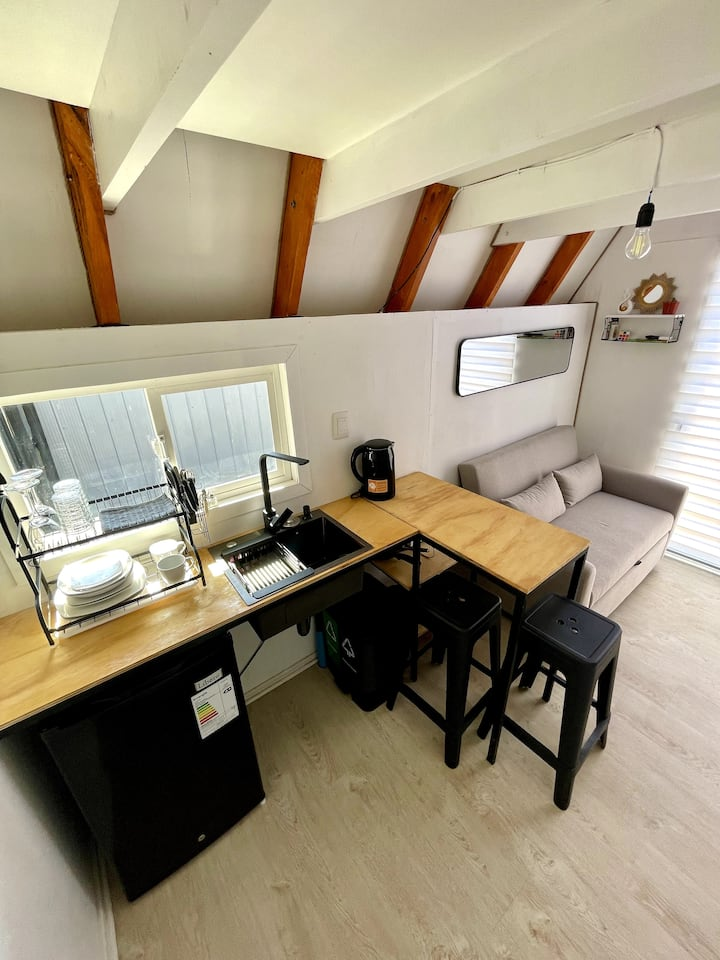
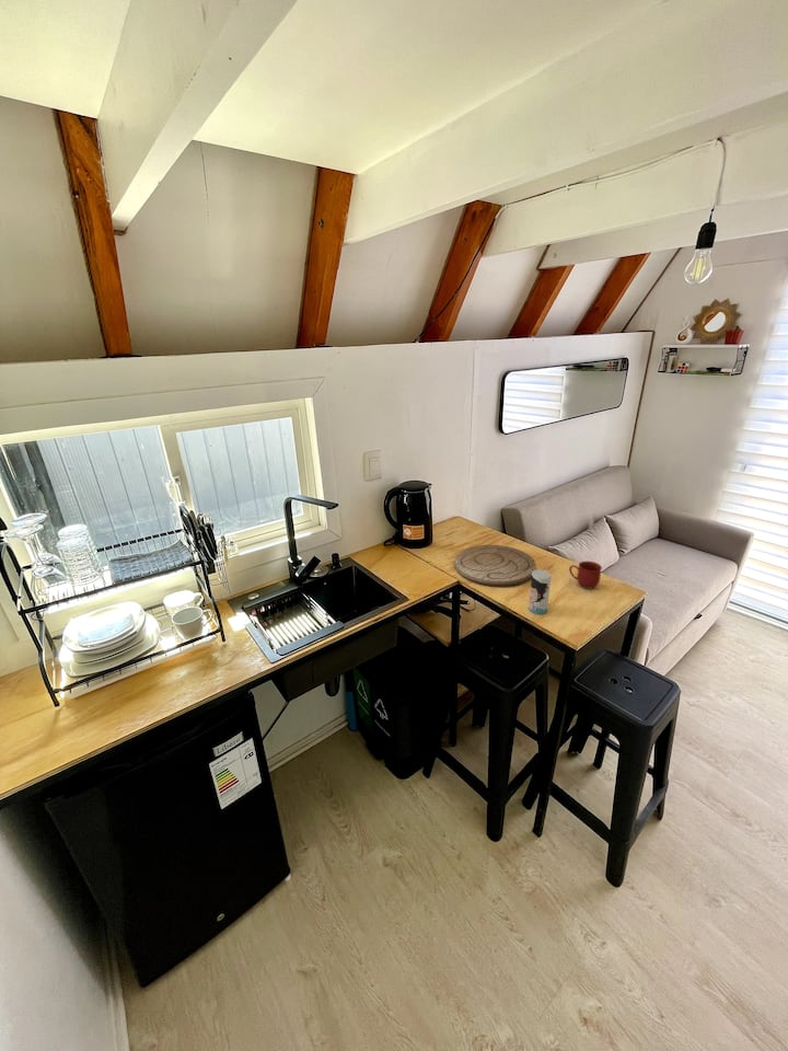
+ mug (583, 575)
+ cup (540, 591)
+ cutting board (494, 564)
